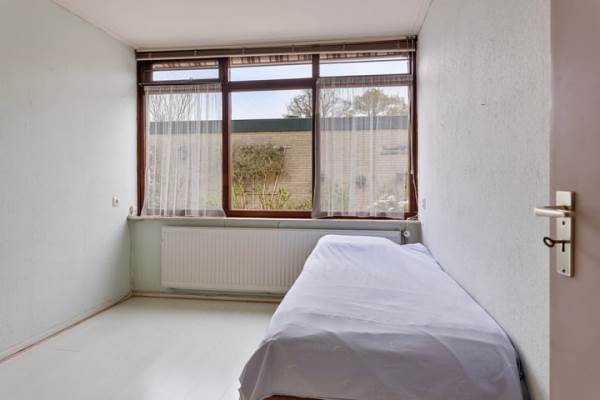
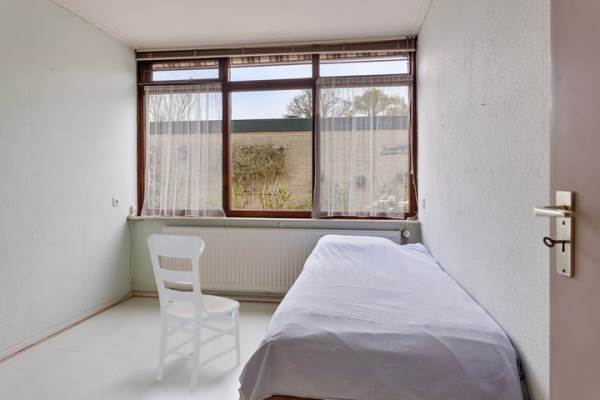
+ chair (196, 301)
